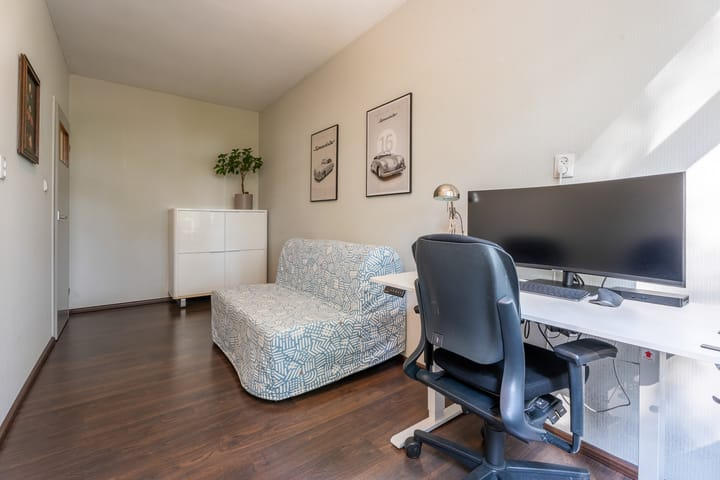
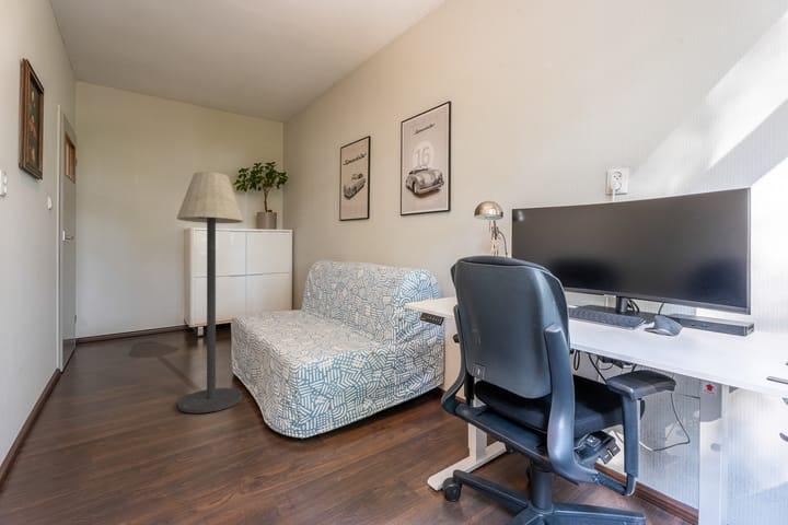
+ floor lamp (211, 288)
